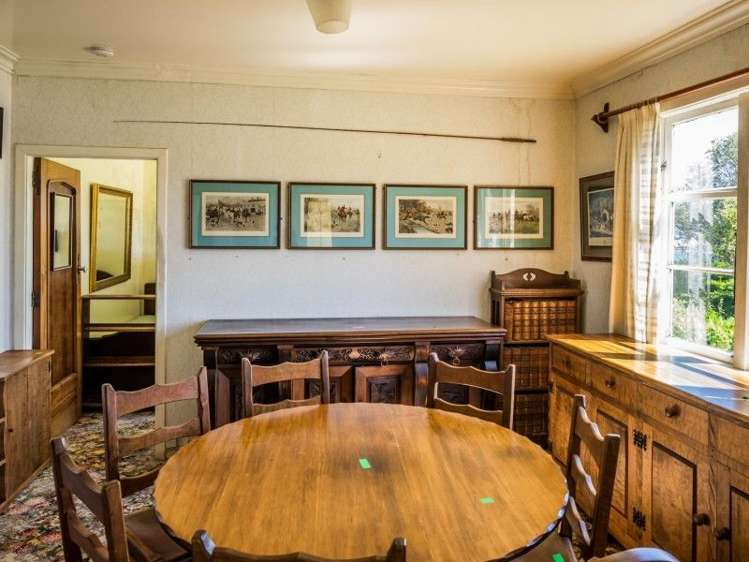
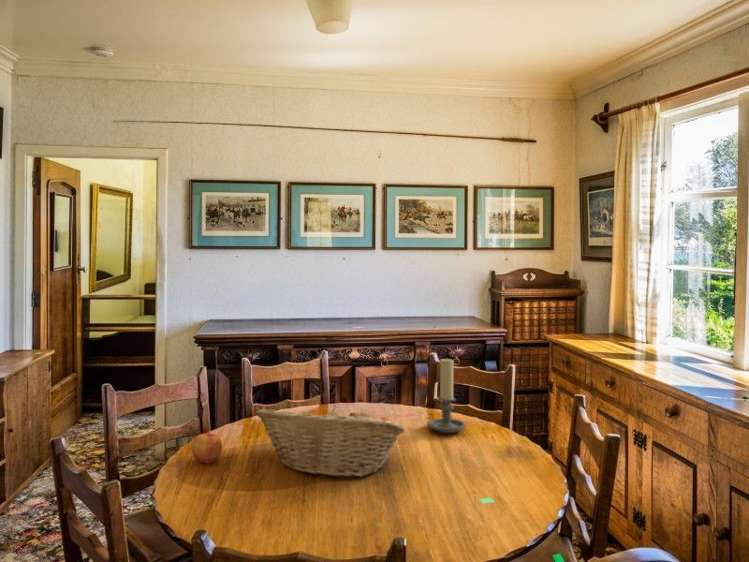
+ apple (206, 446)
+ candle holder (446, 393)
+ fruit basket (329, 432)
